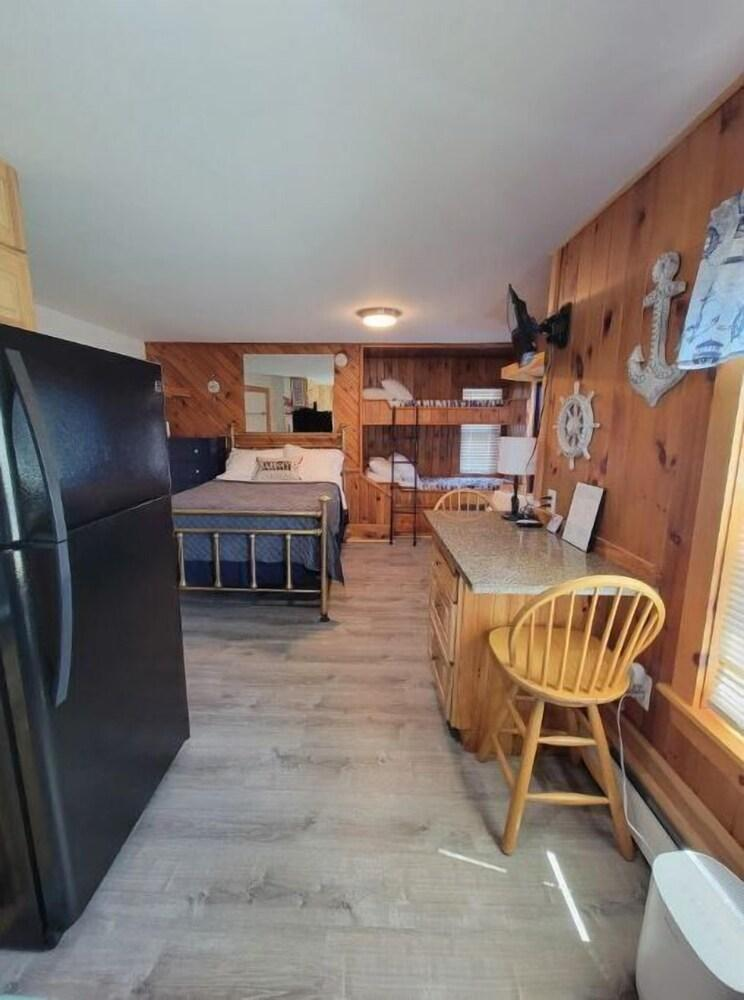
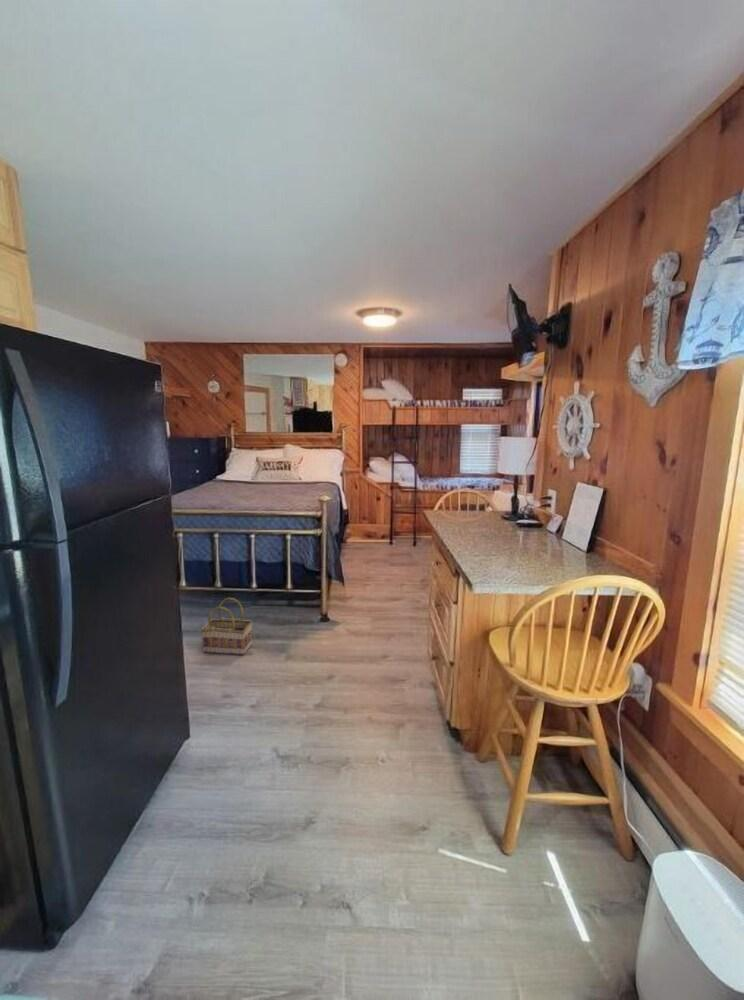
+ basket (227, 625)
